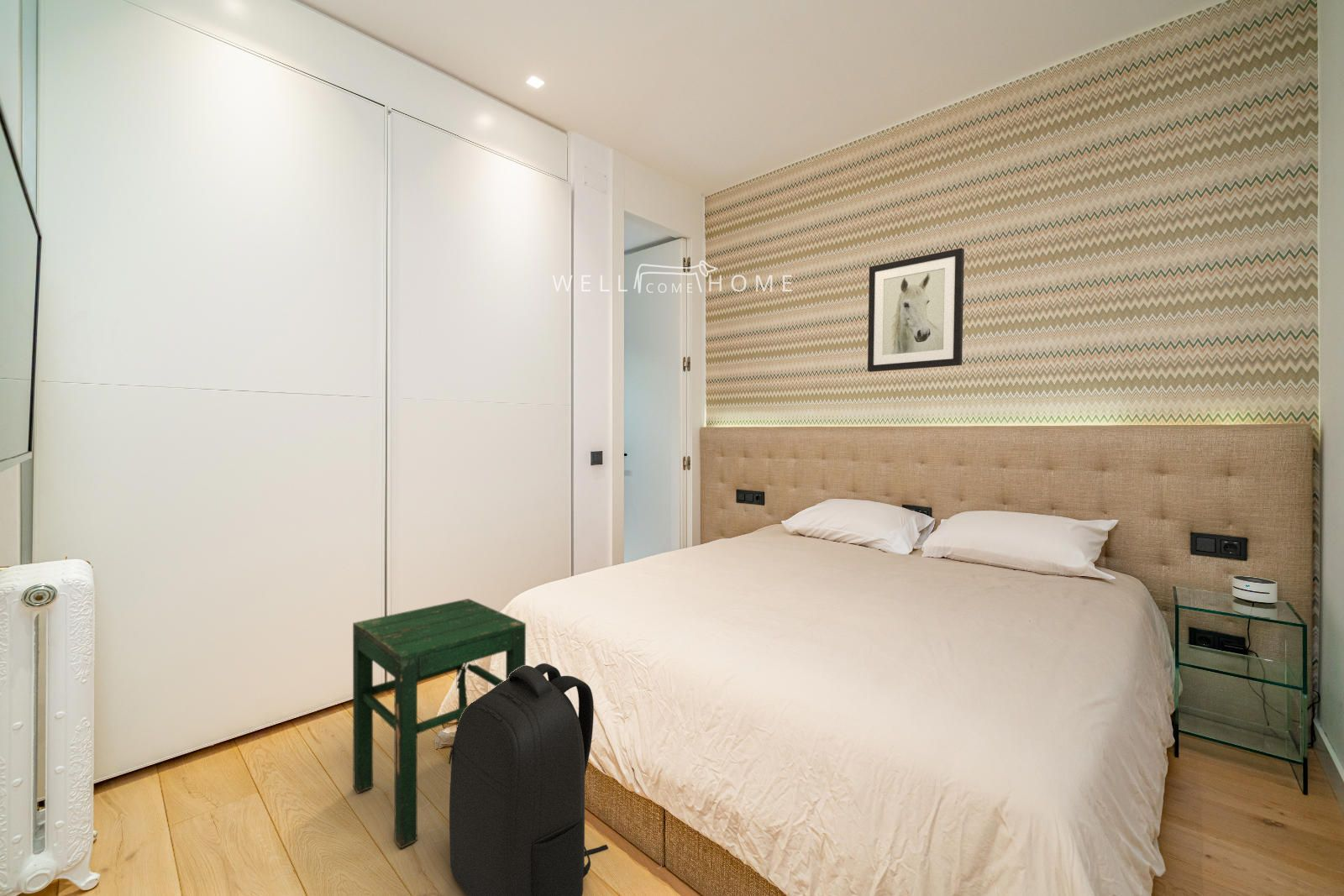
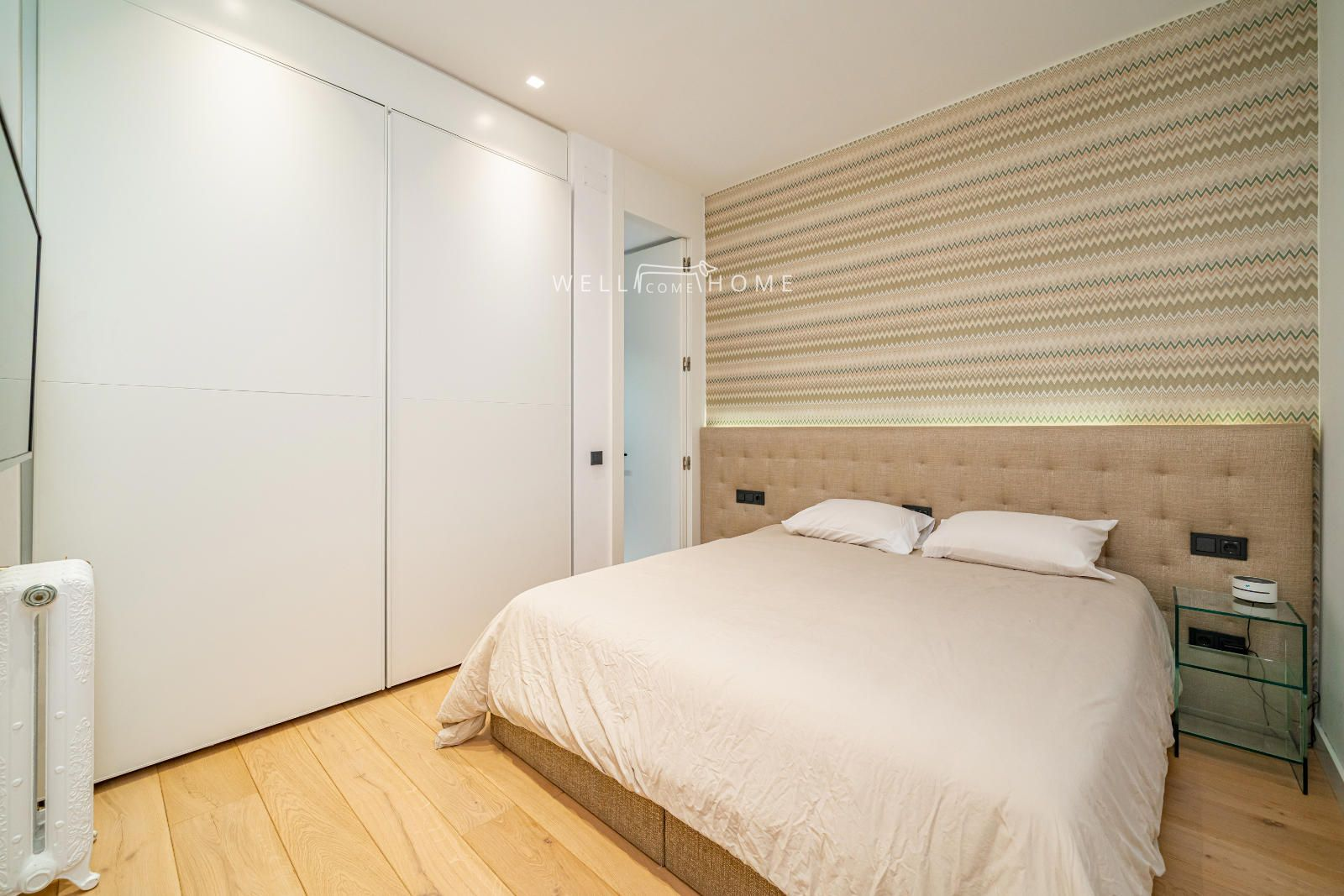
- backpack (534, 767)
- stool (443, 714)
- wall art (913, 313)
